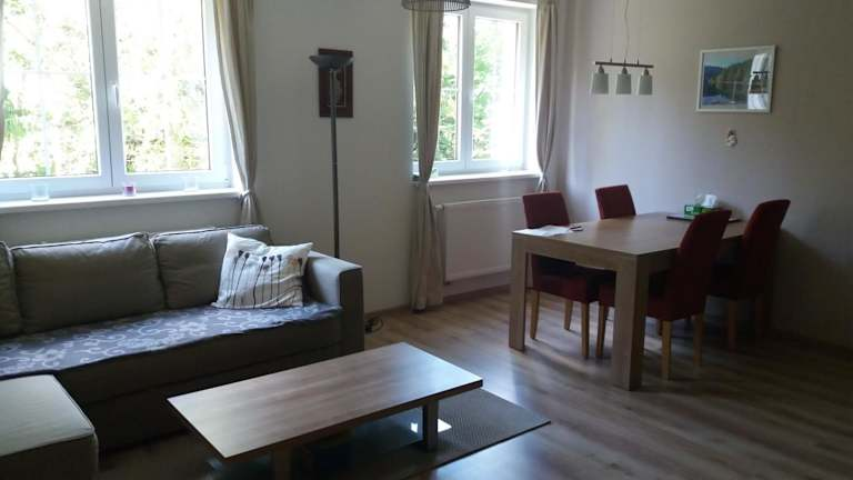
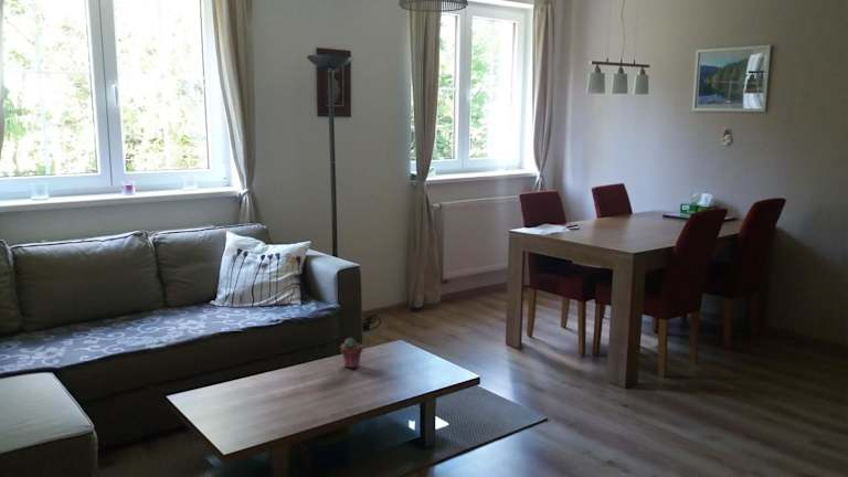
+ potted succulent (351, 351)
